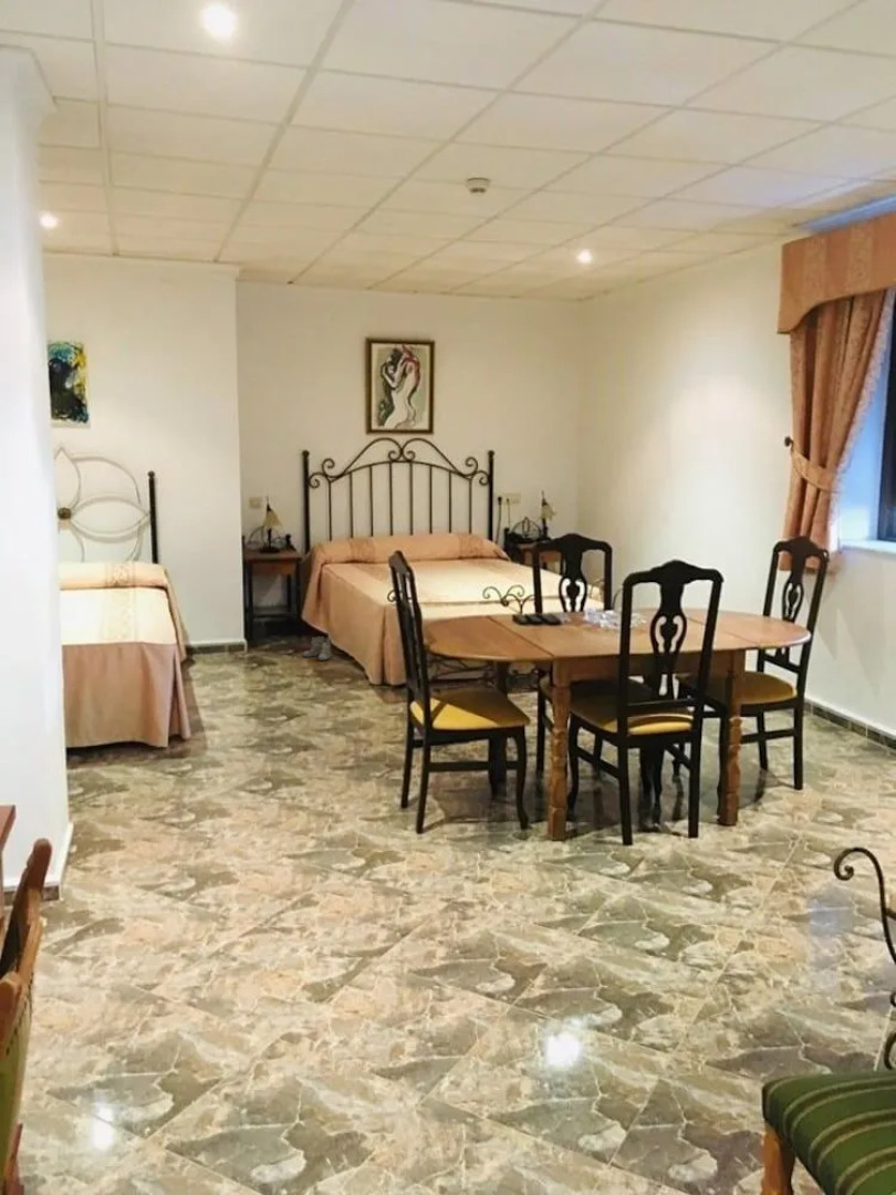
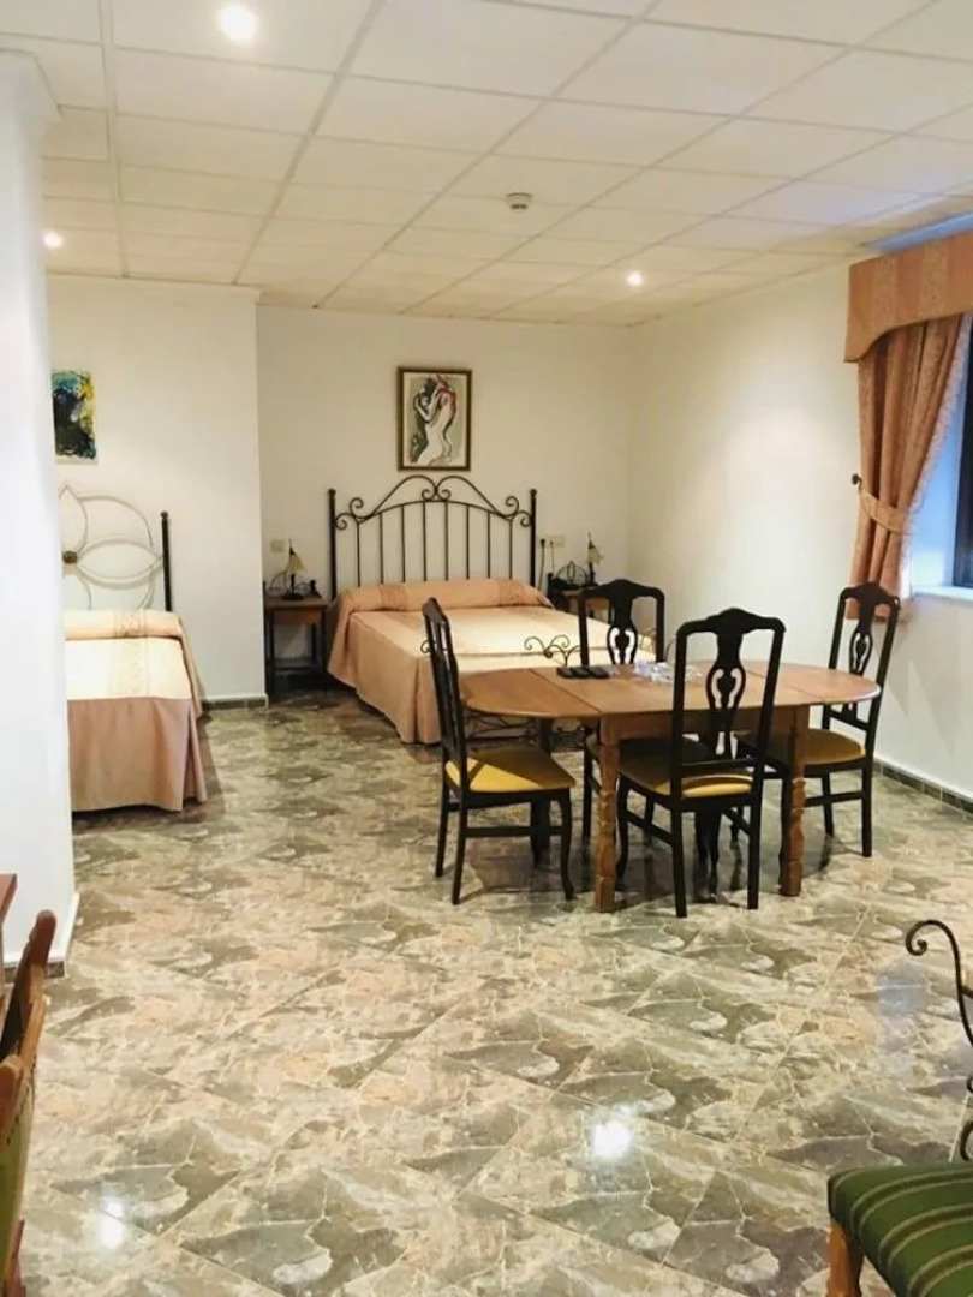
- boots (317, 647)
